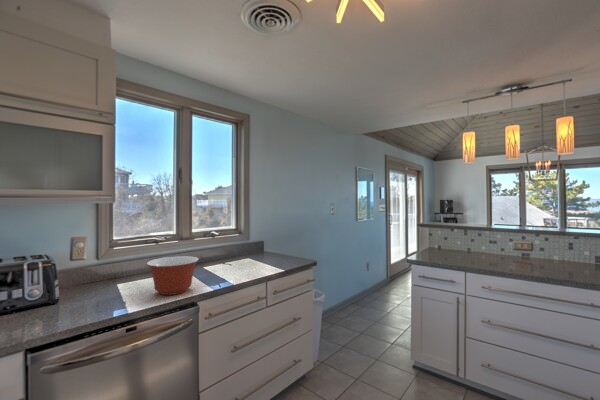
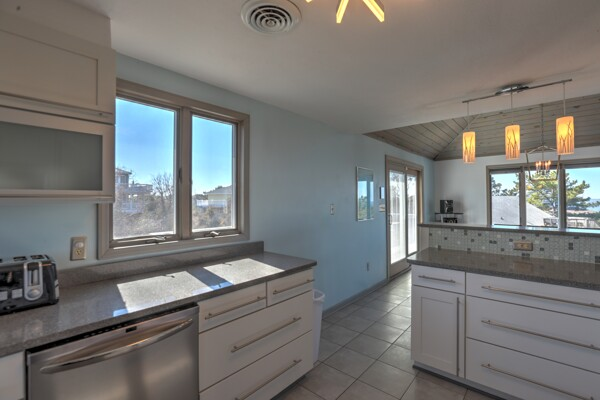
- mixing bowl (173, 275)
